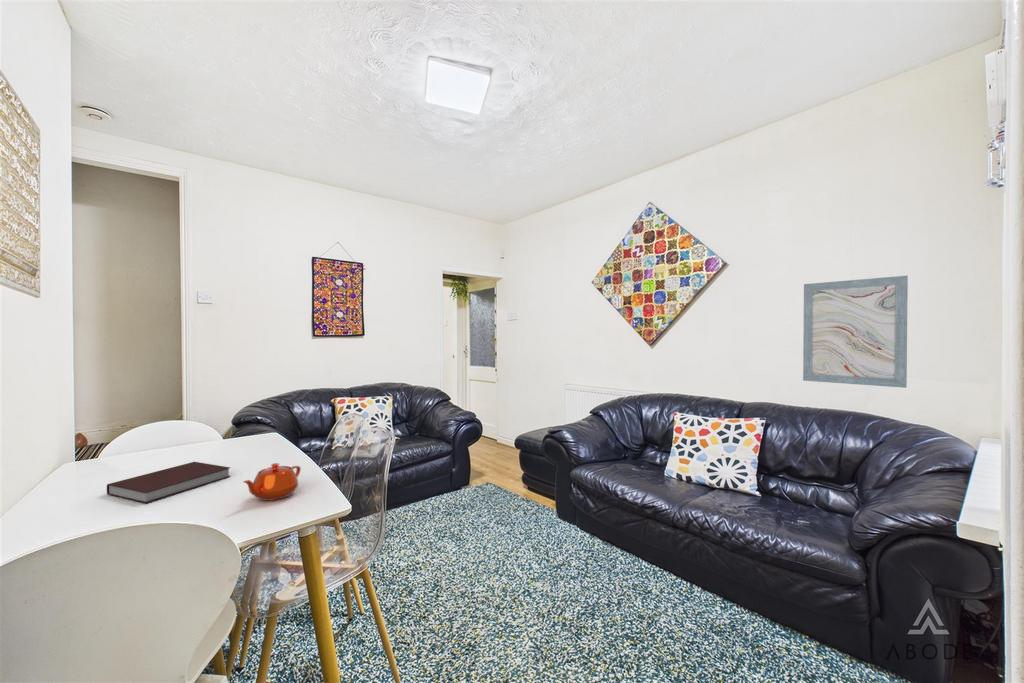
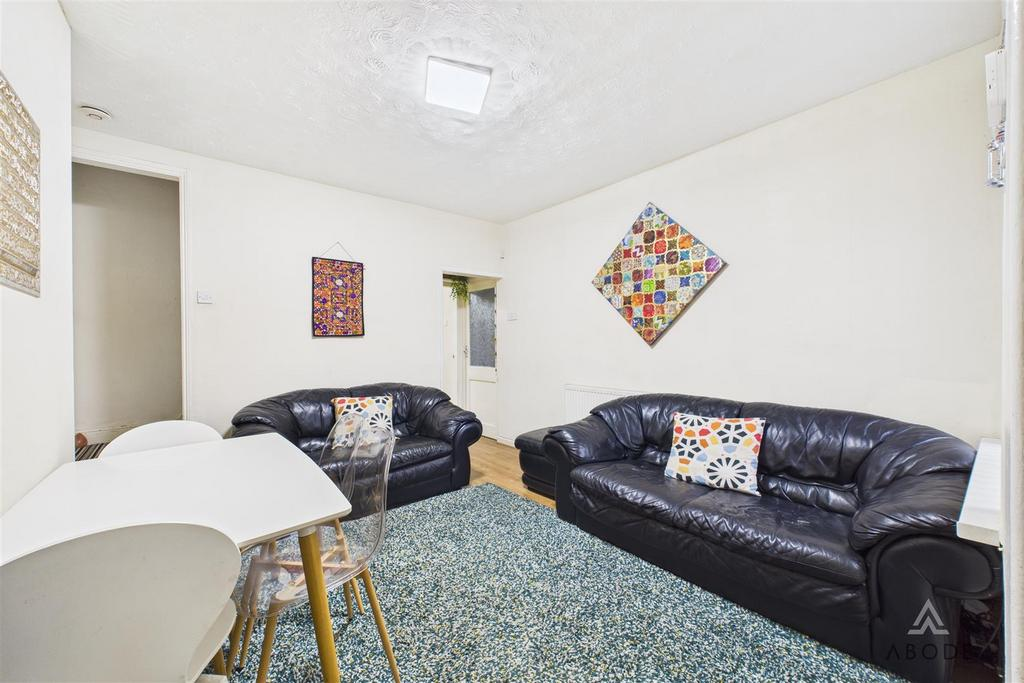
- notebook (172, 480)
- wall art (851, 332)
- teapot (273, 480)
